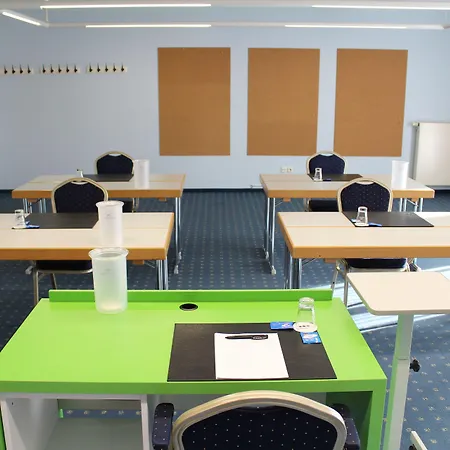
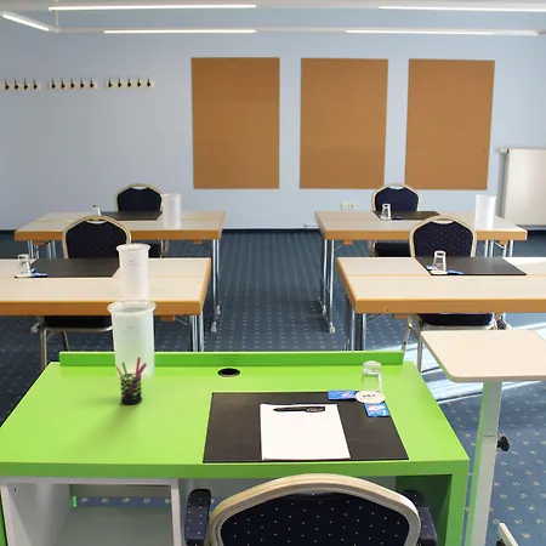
+ pen holder (131, 379)
